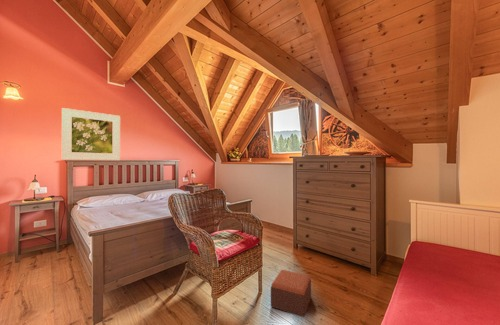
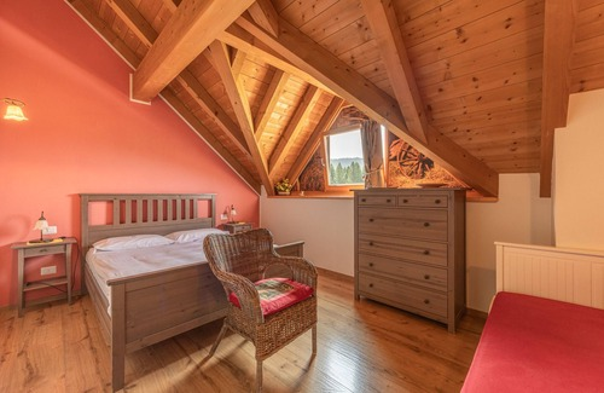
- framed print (93, 136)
- footstool (291, 290)
